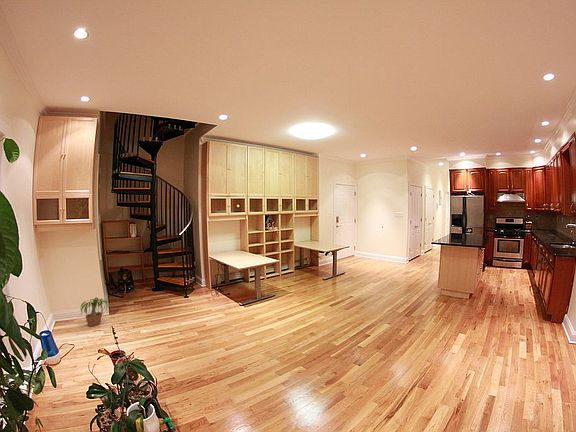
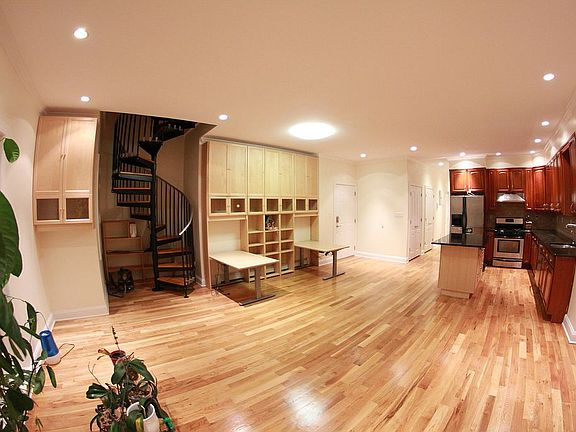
- potted plant (96, 312)
